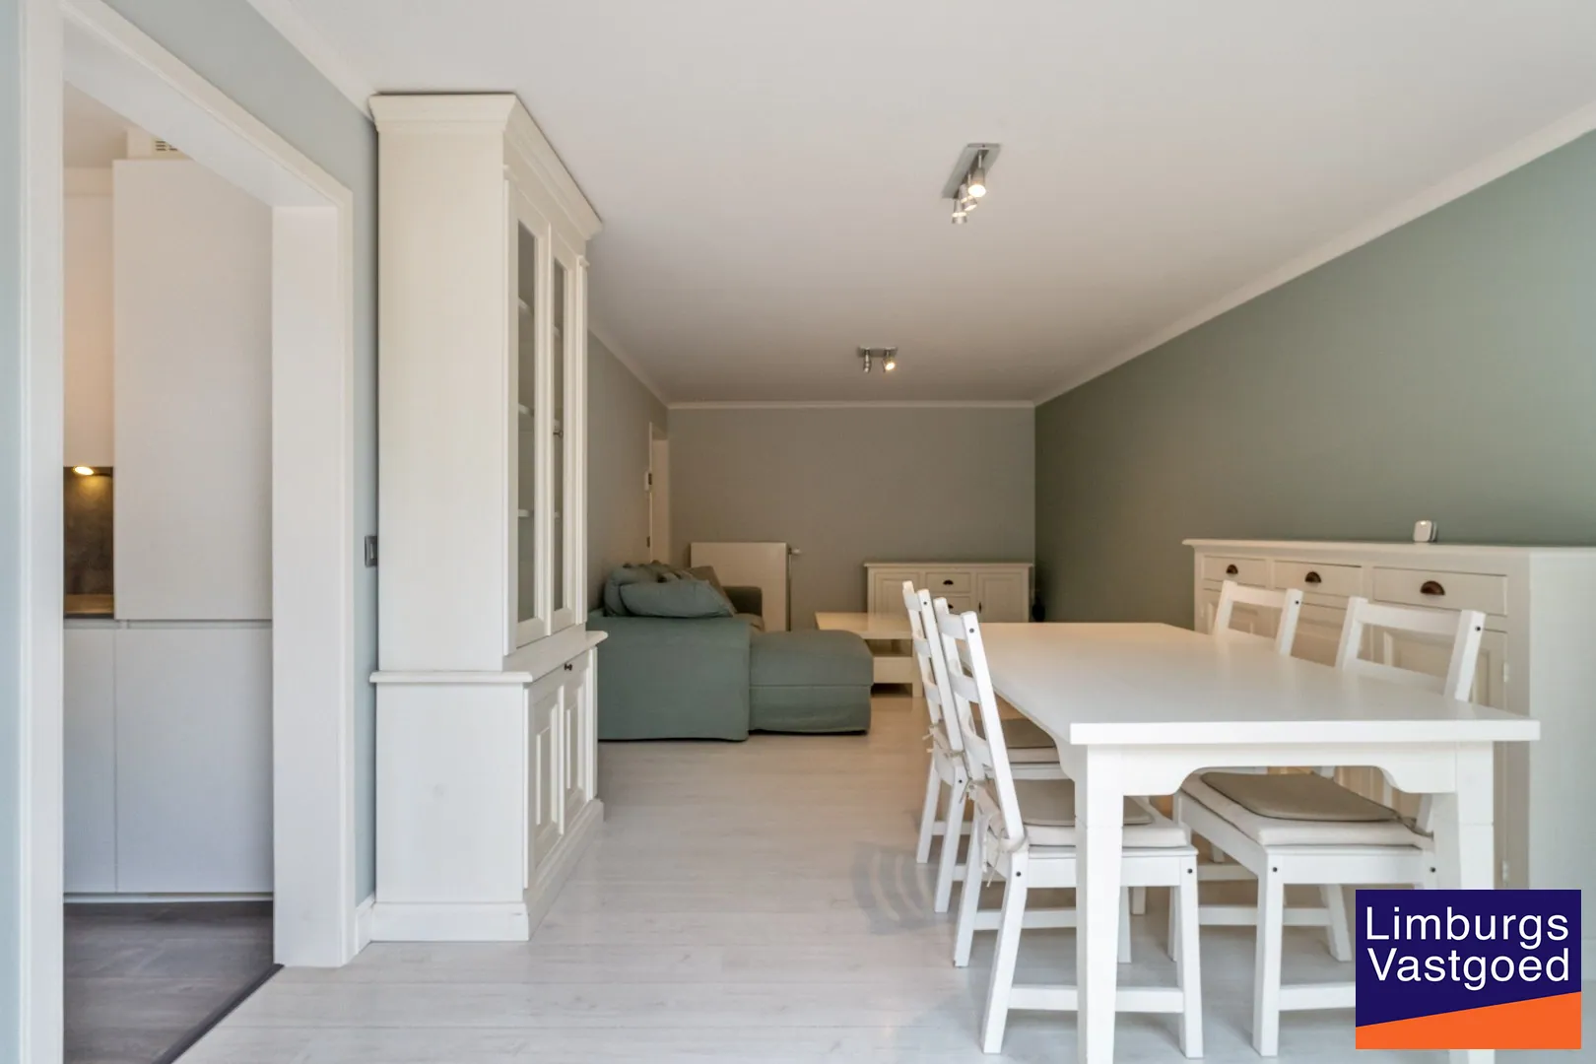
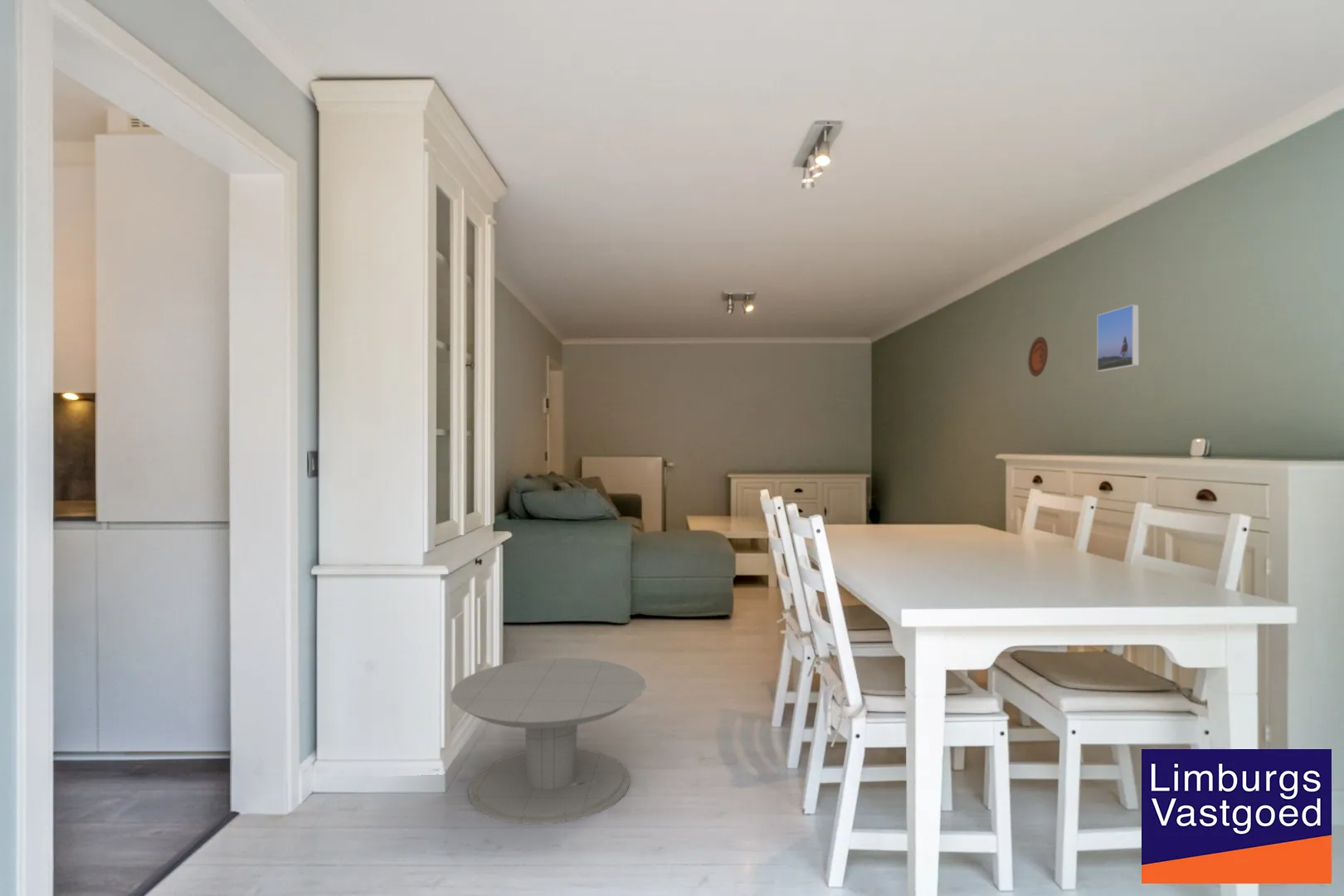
+ side table (550, 734)
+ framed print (1117, 338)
+ decorative plate (1038, 357)
